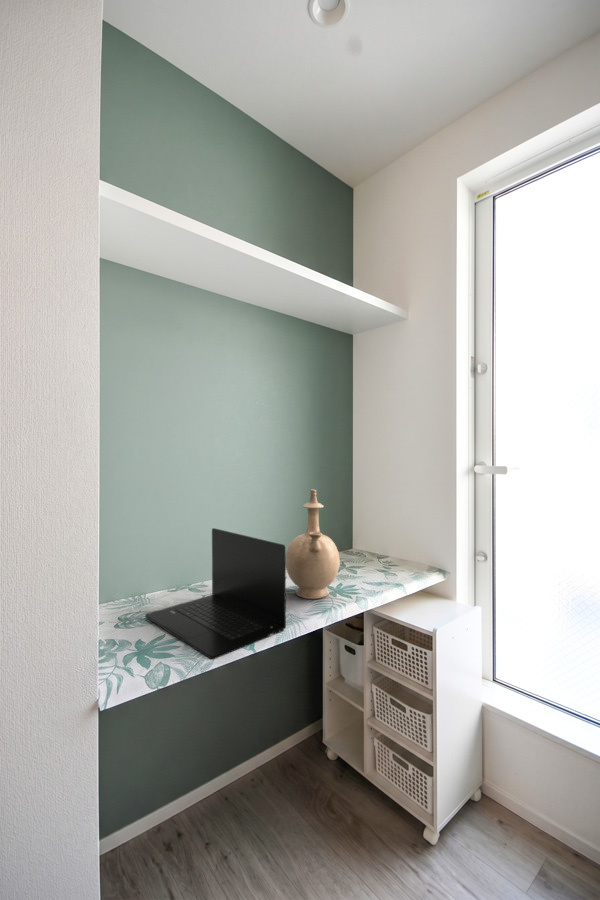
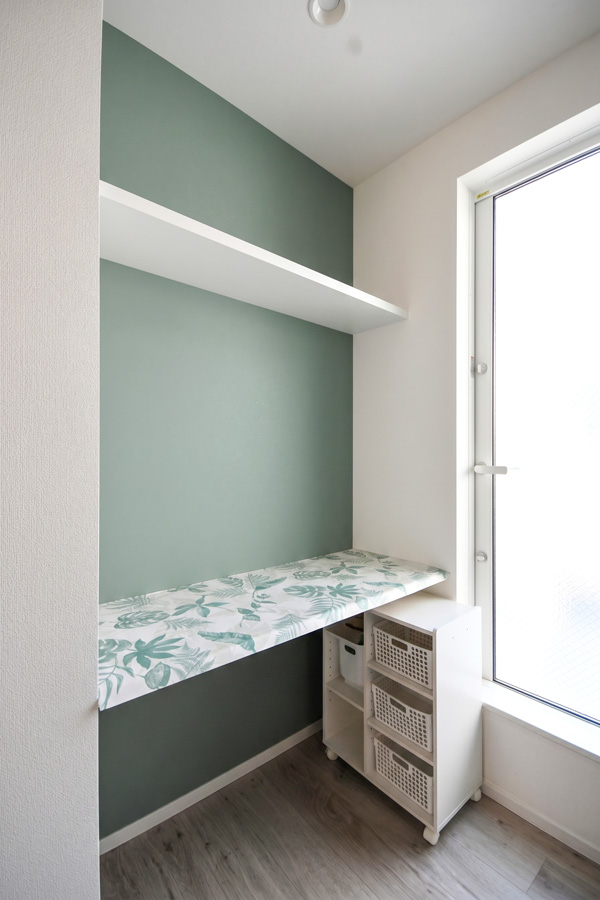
- vase (312, 541)
- laptop (212, 582)
